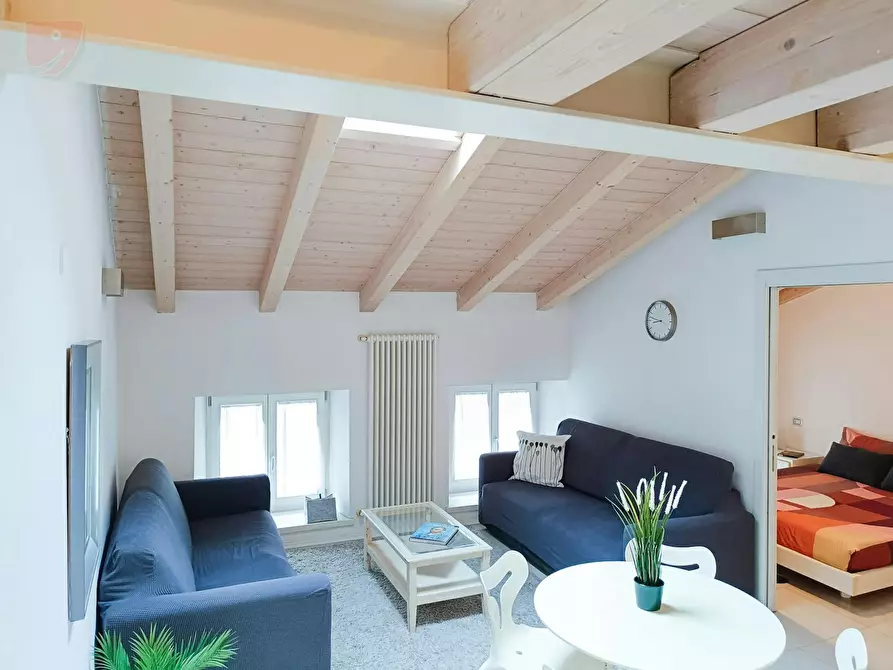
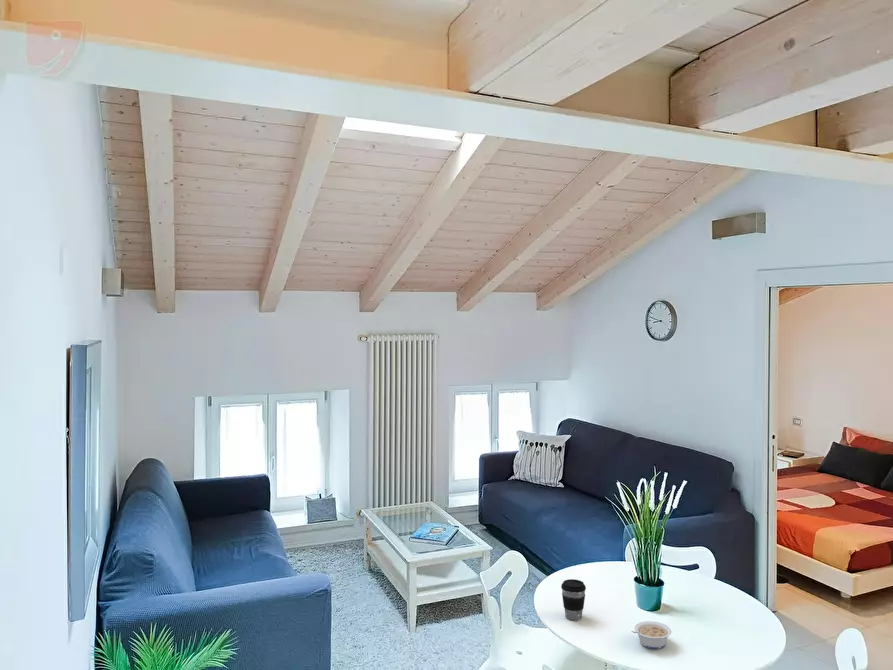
+ legume (652, 635)
+ coffee cup (573, 600)
